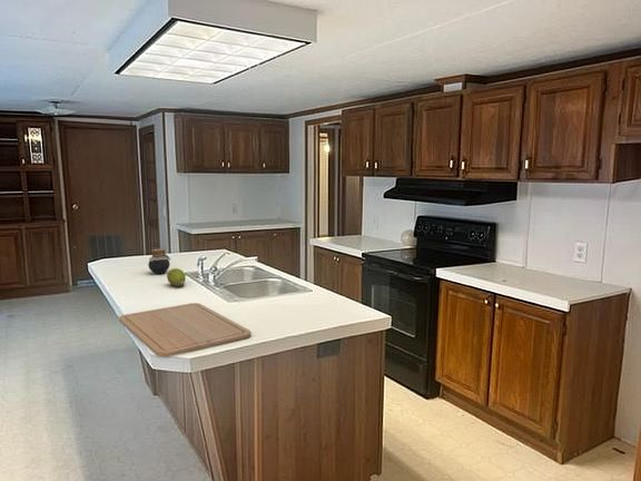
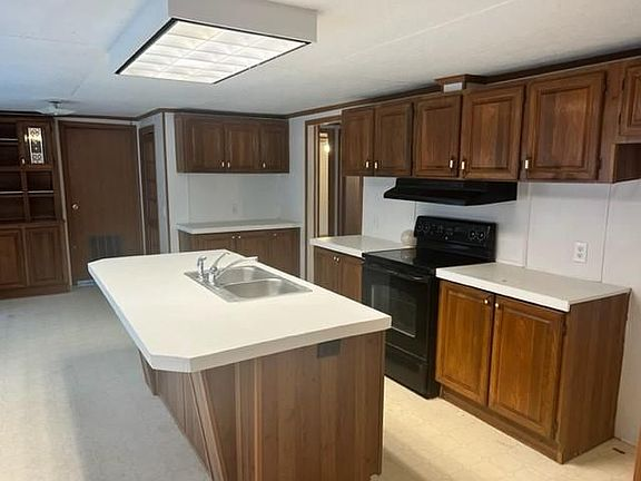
- chopping board (181, 325)
- fruit (177, 277)
- jar (160, 261)
